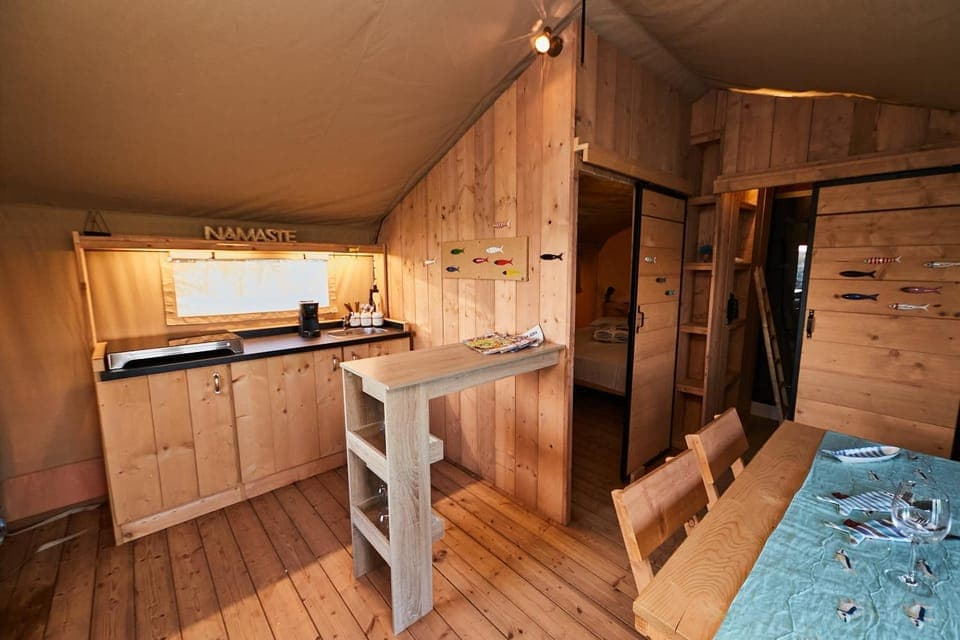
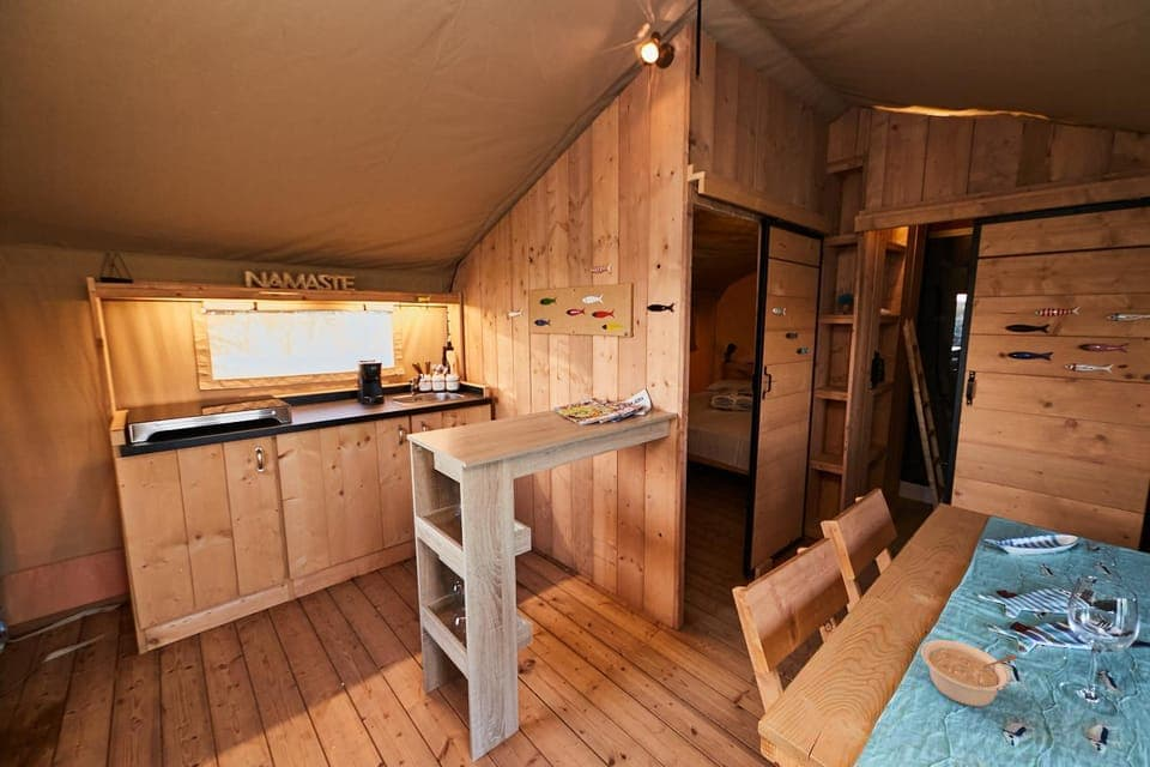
+ legume (963, 671)
